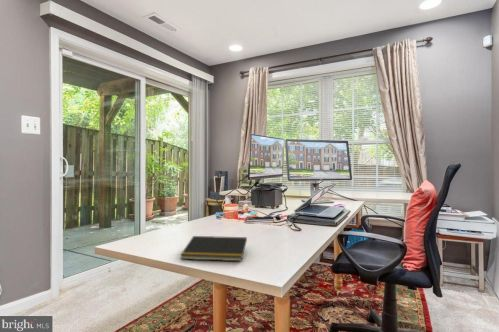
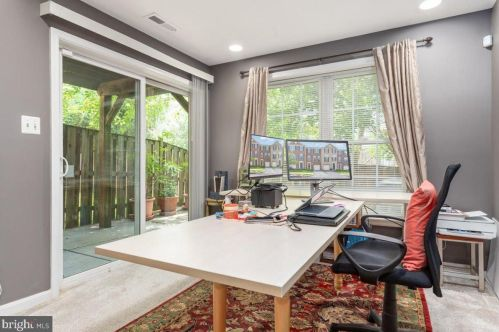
- notepad (215, 247)
